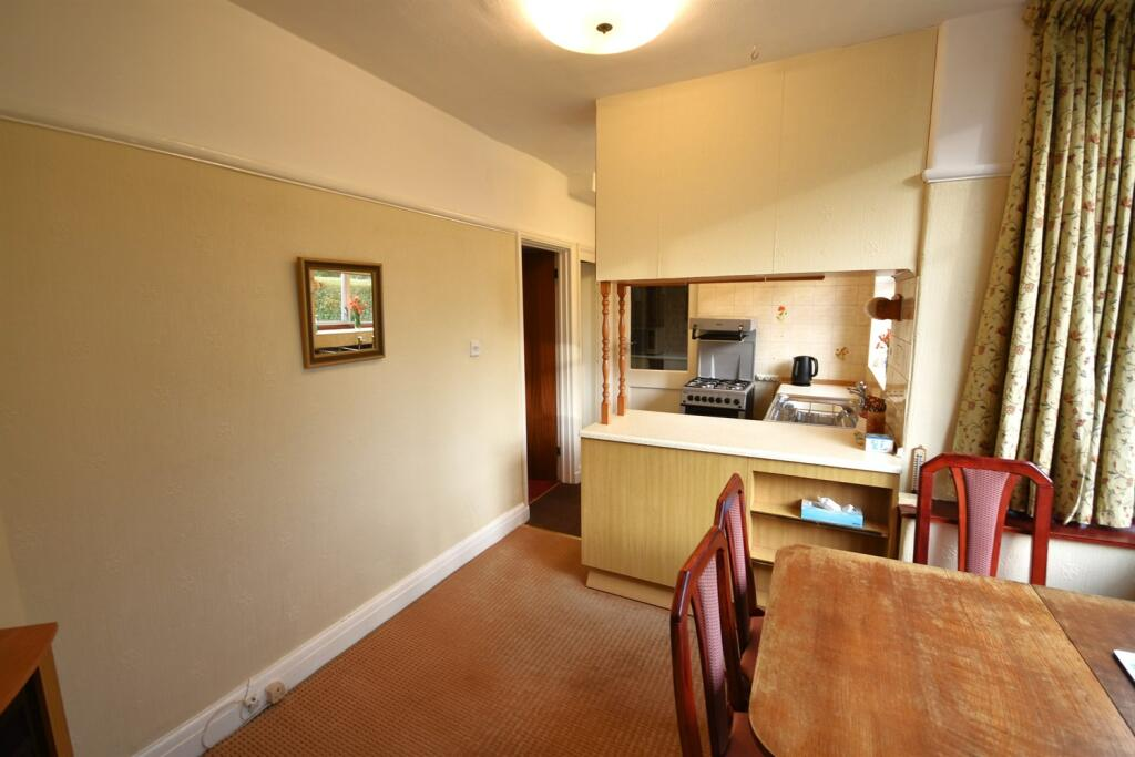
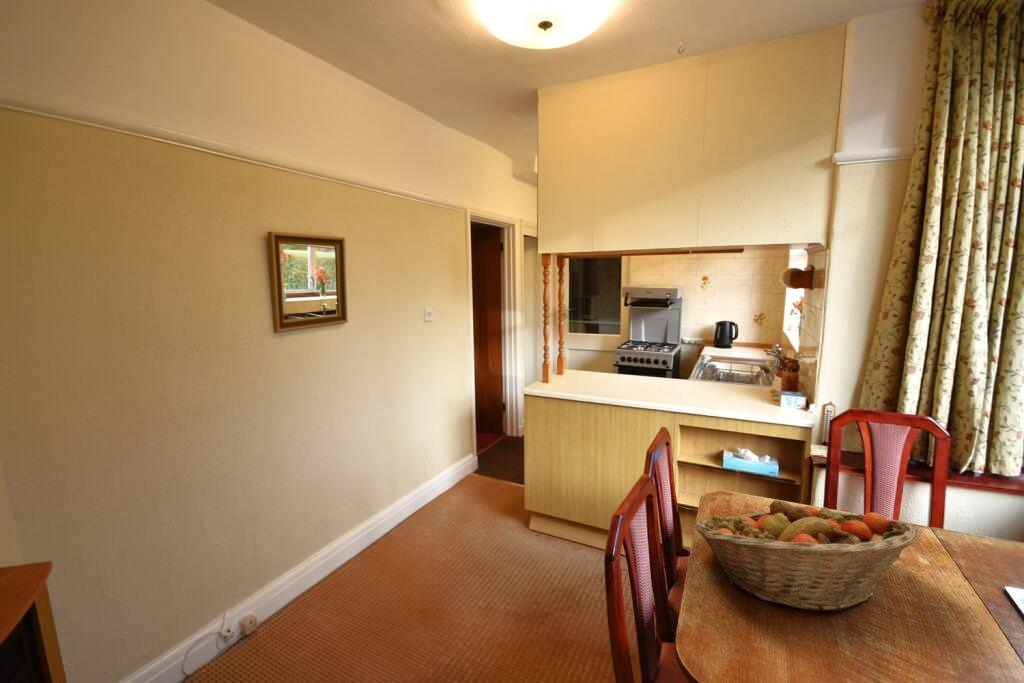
+ fruit basket (798, 542)
